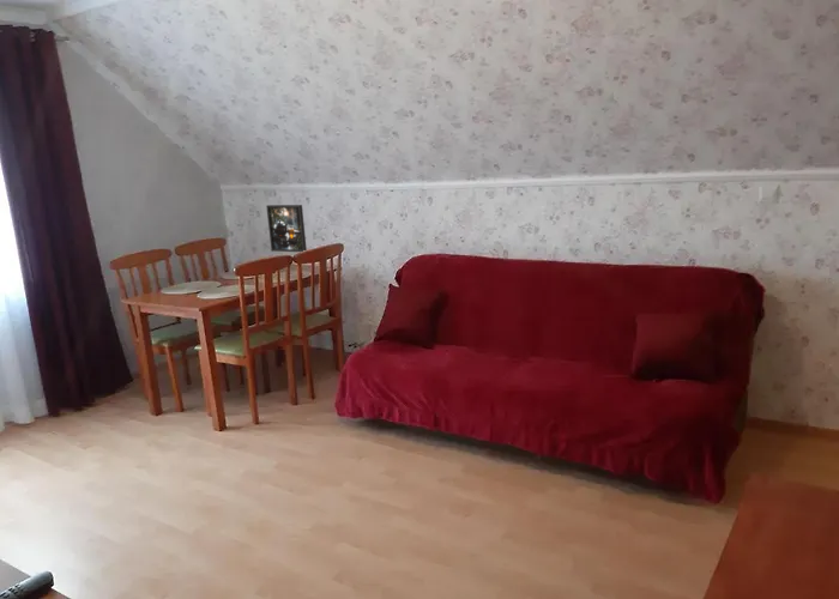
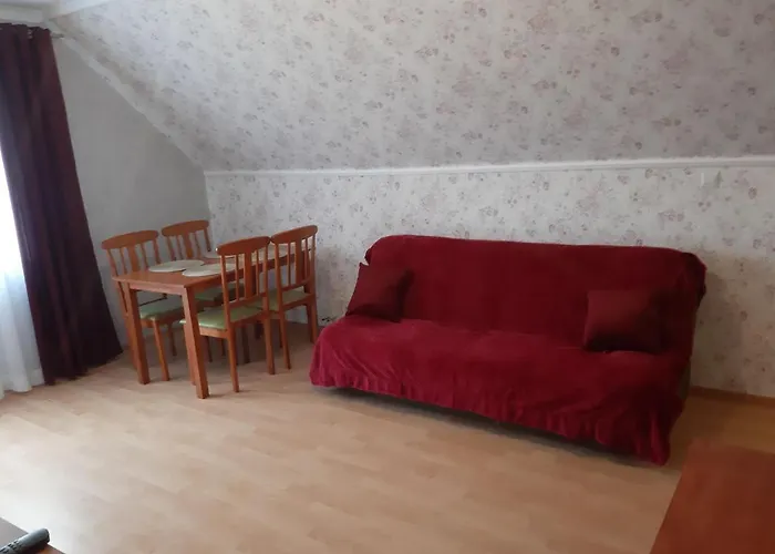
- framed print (285, 228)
